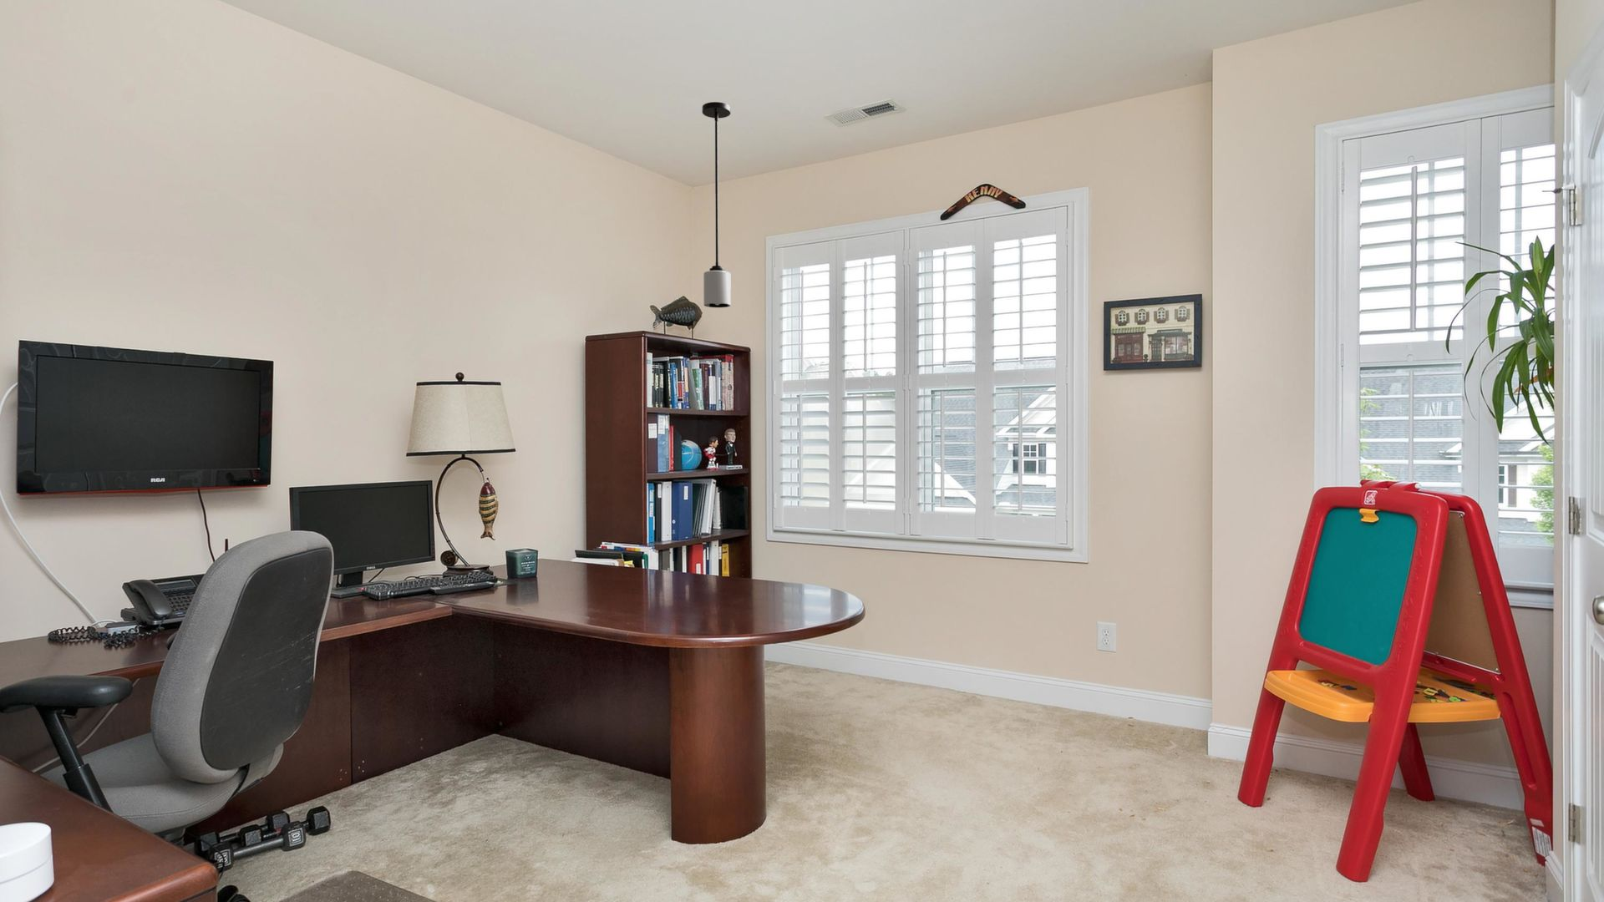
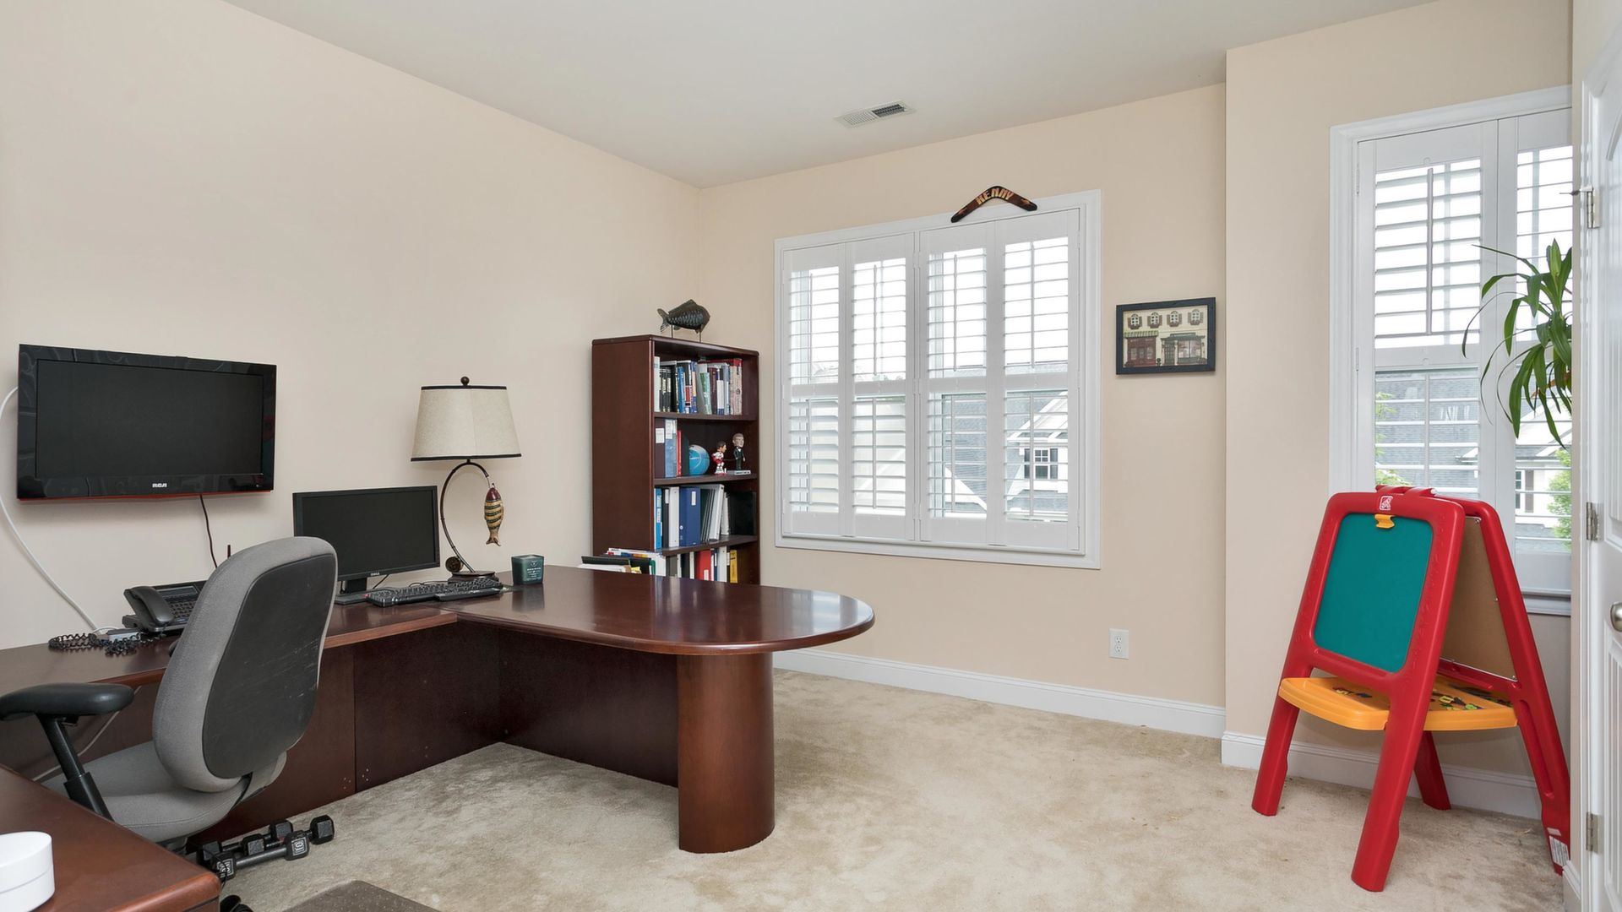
- light fixture (717, 206)
